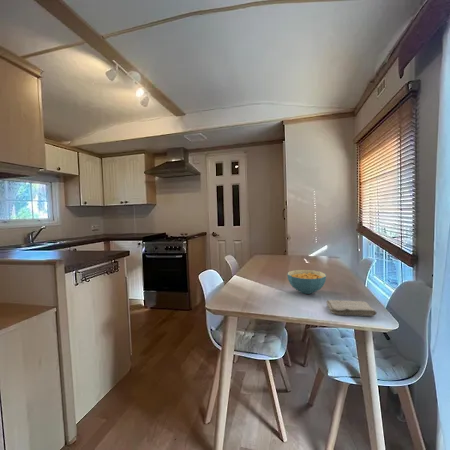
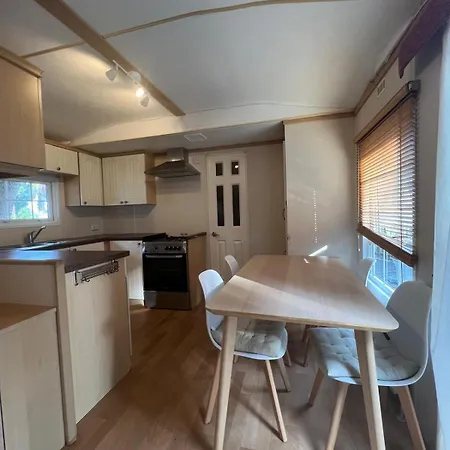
- washcloth (349, 307)
- cereal bowl (306, 283)
